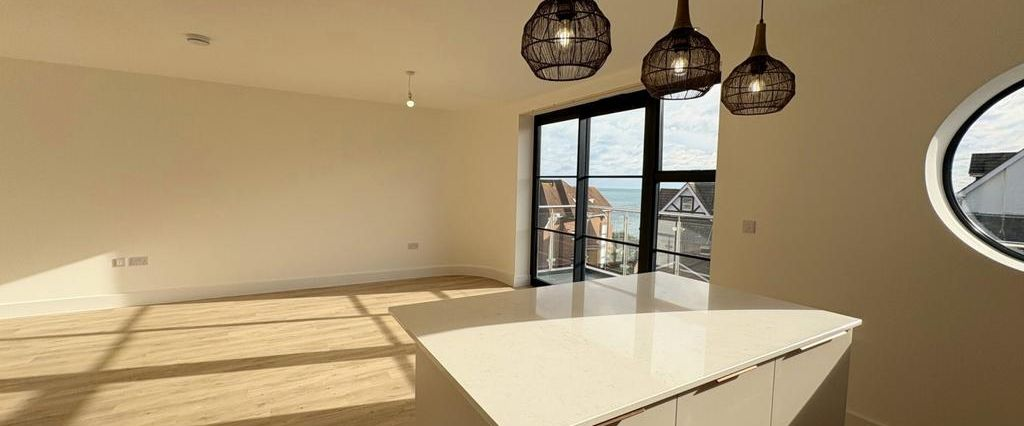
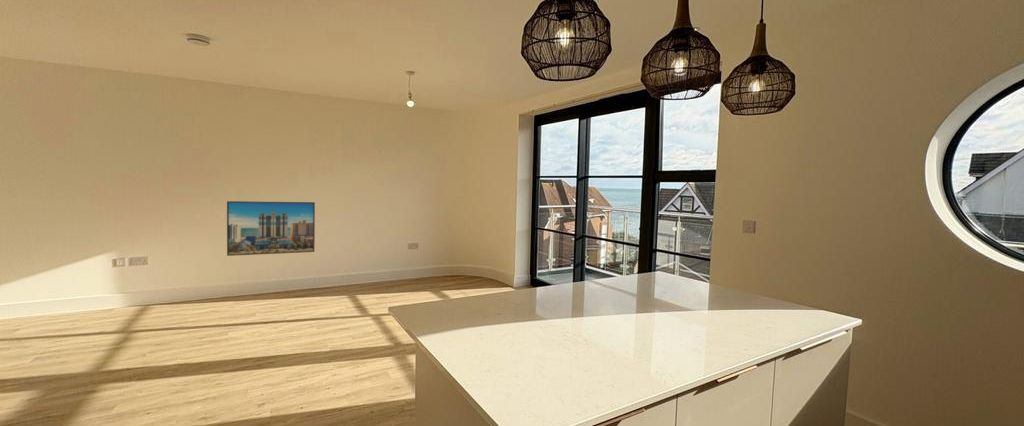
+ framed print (272, 227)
